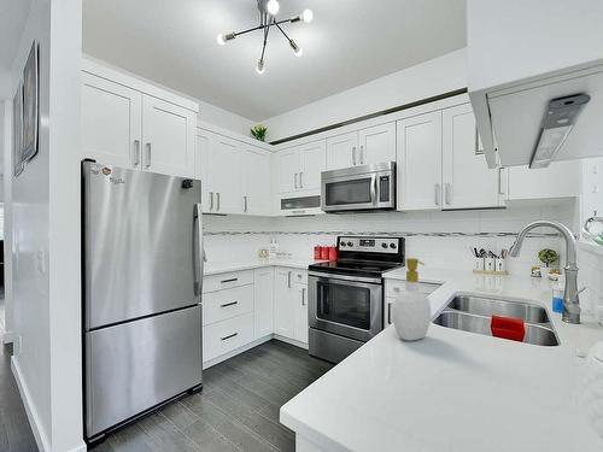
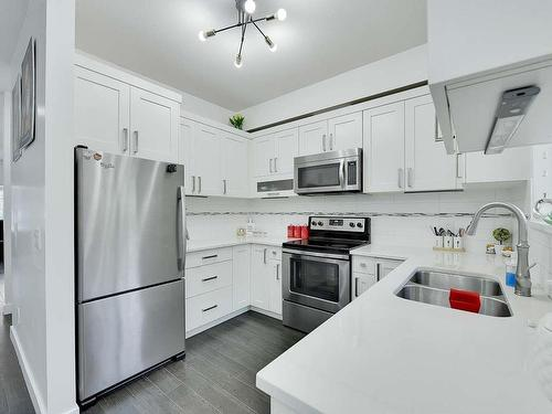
- soap bottle (412, 298)
